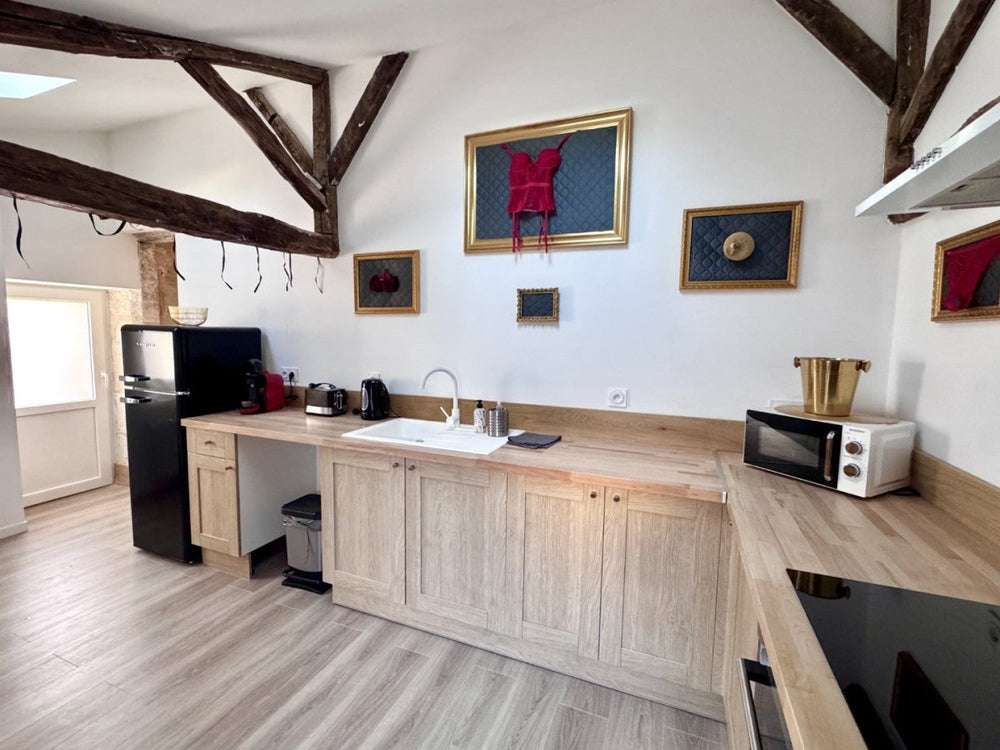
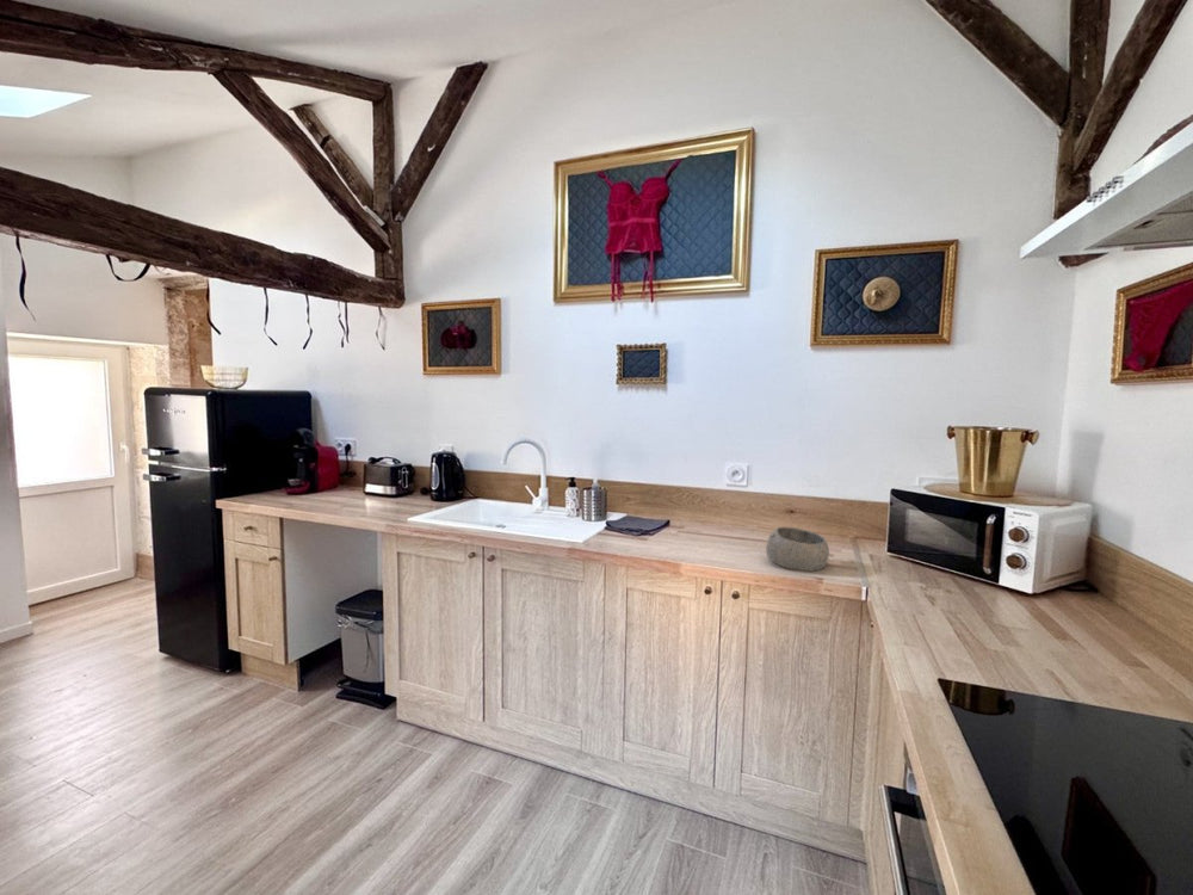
+ bowl (797, 547)
